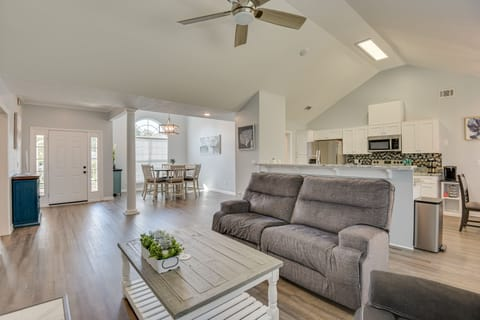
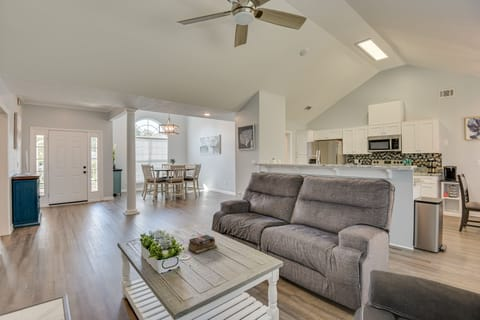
+ books (202, 243)
